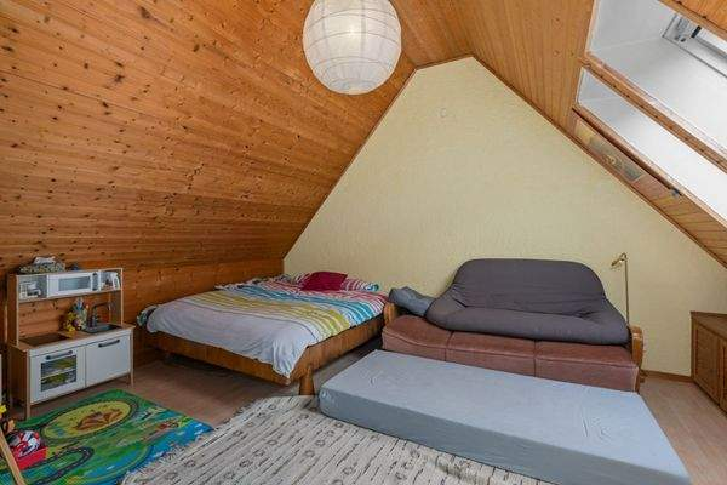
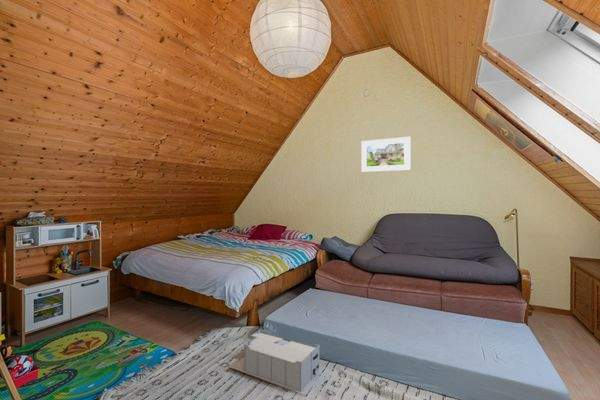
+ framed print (385, 155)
+ storage bin (276, 356)
